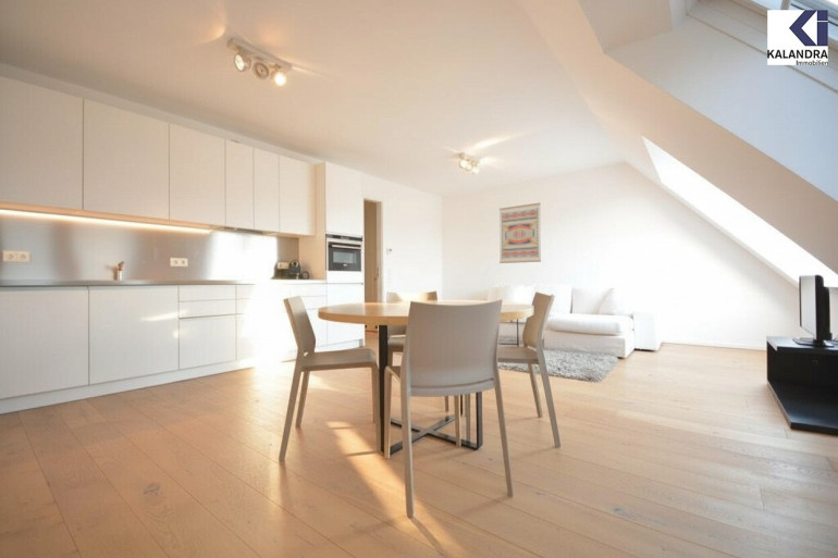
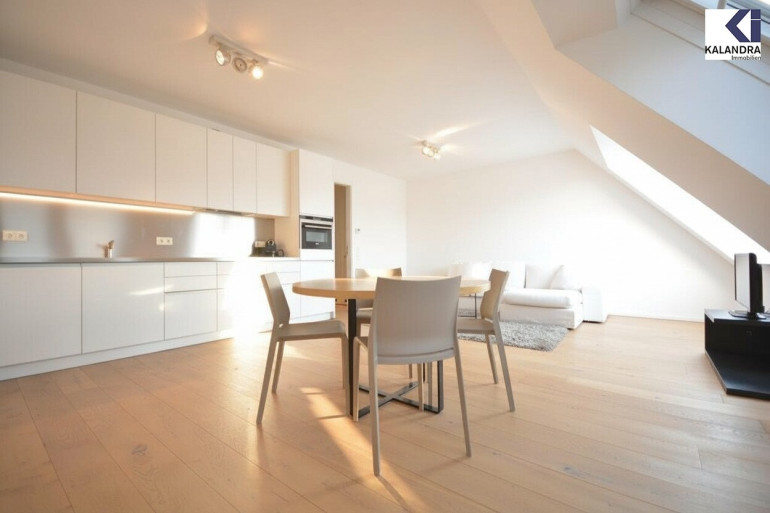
- wall art (519, 234)
